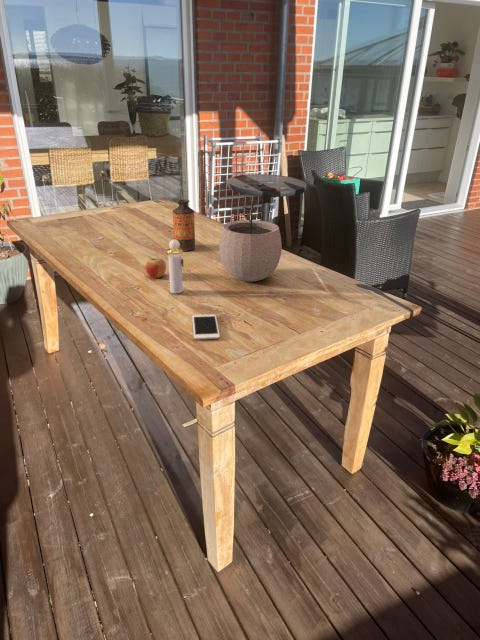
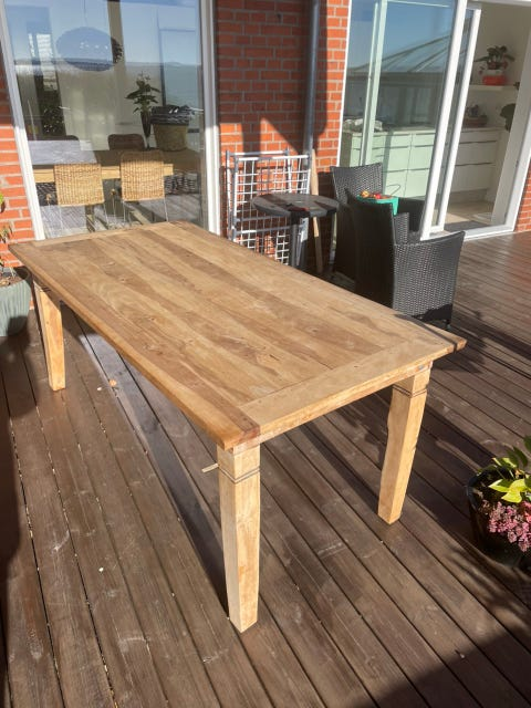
- bottle (183, 224)
- plant pot (250, 241)
- fruit (155, 267)
- perfume bottle (175, 266)
- cell phone (205, 326)
